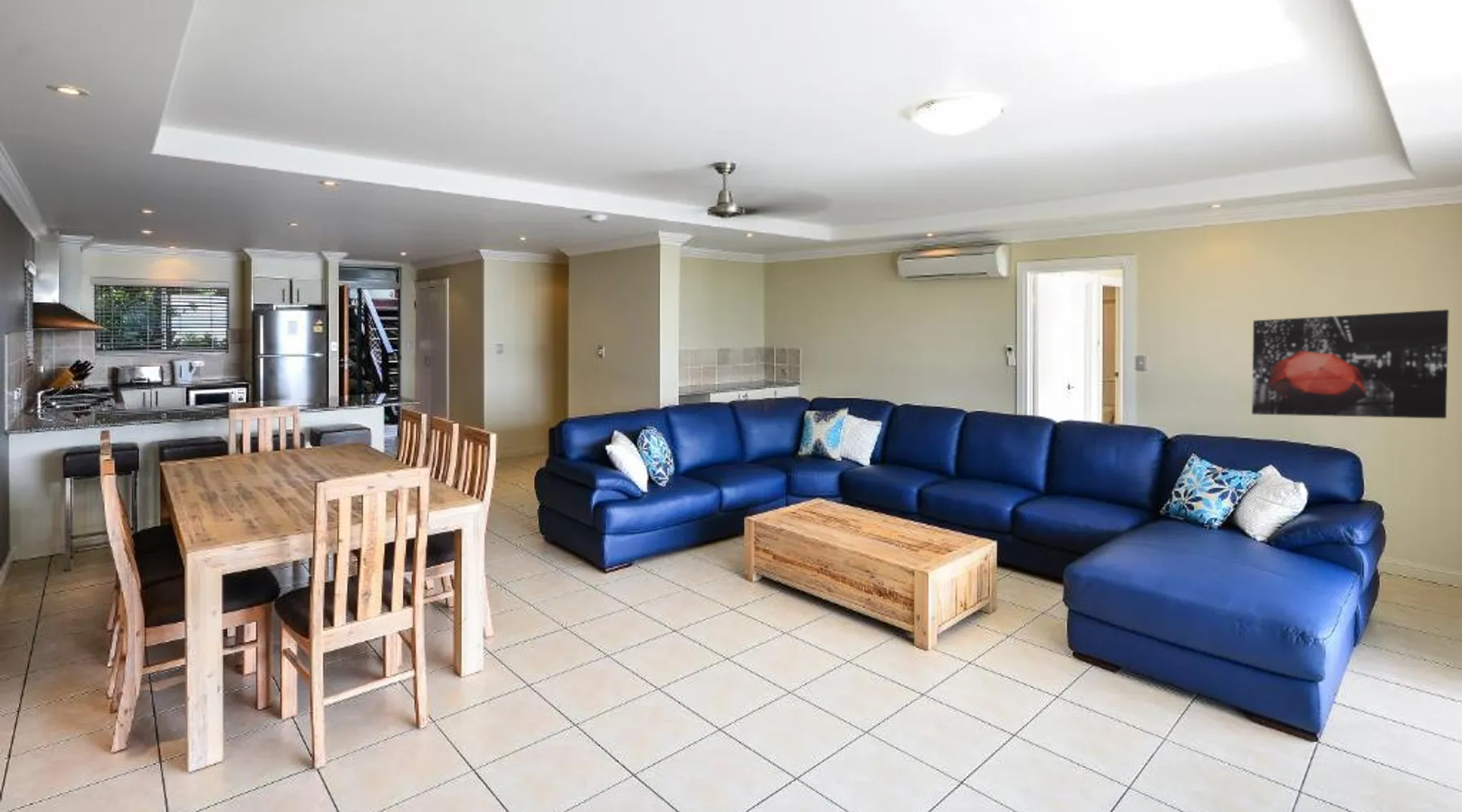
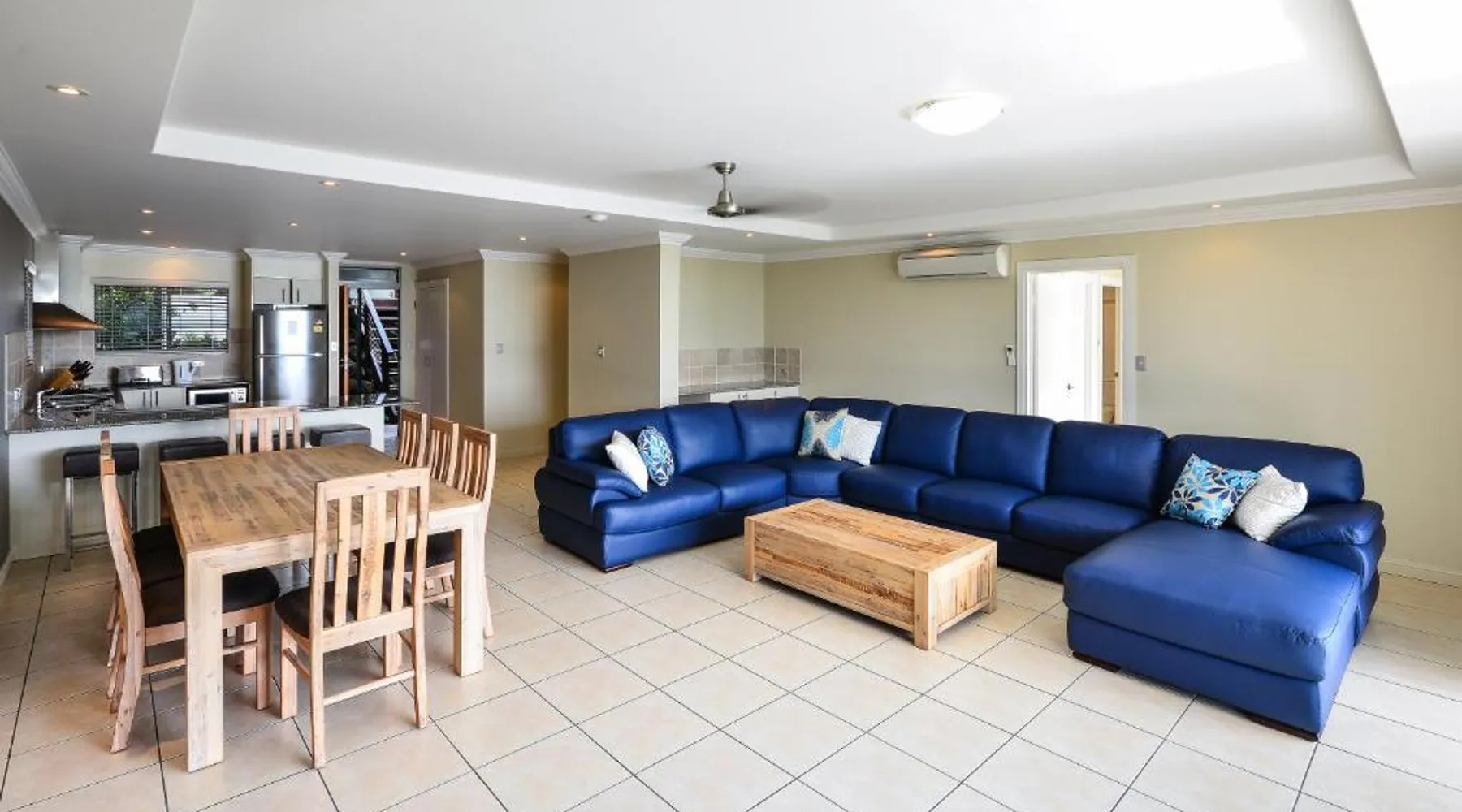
- wall art (1343, 365)
